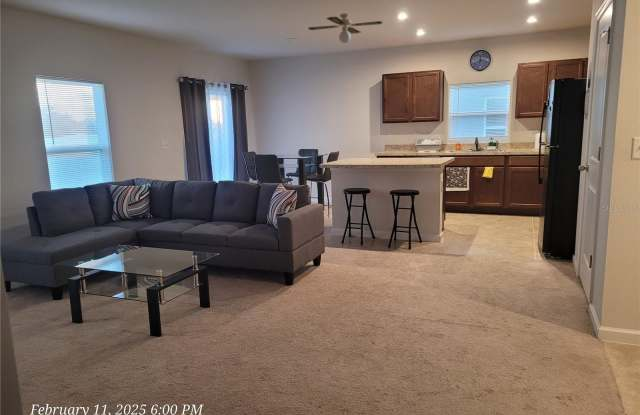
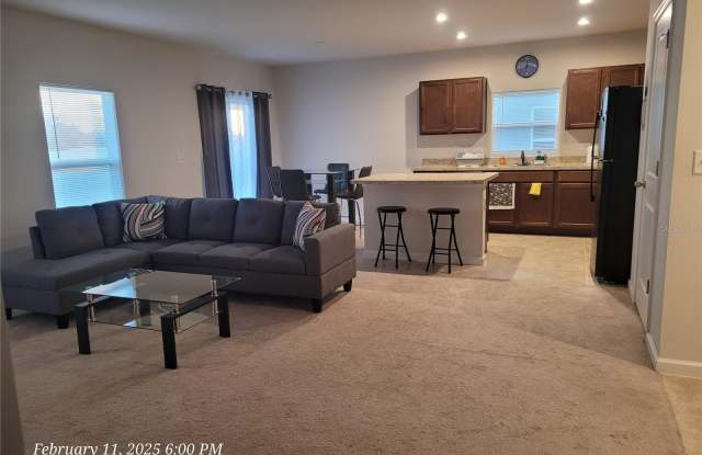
- ceiling fan (344, 28)
